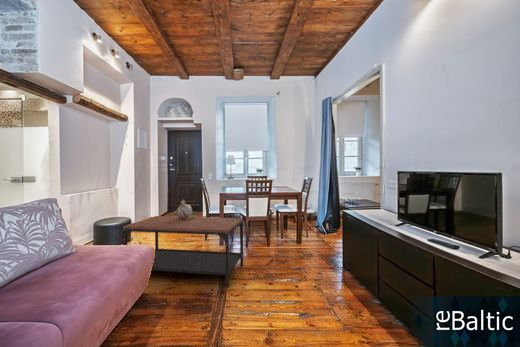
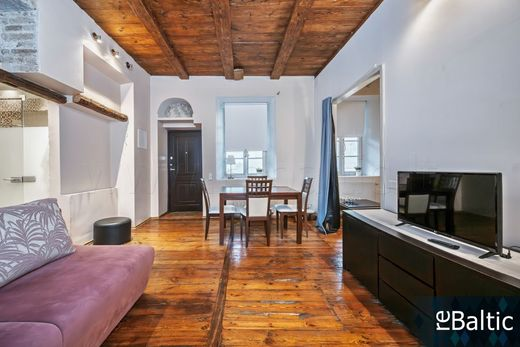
- decorative sphere (184, 208)
- coffee table (187, 250)
